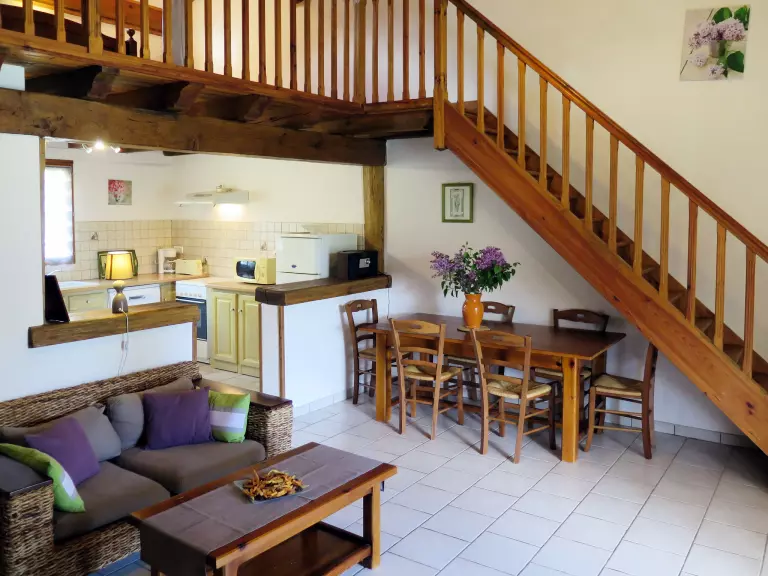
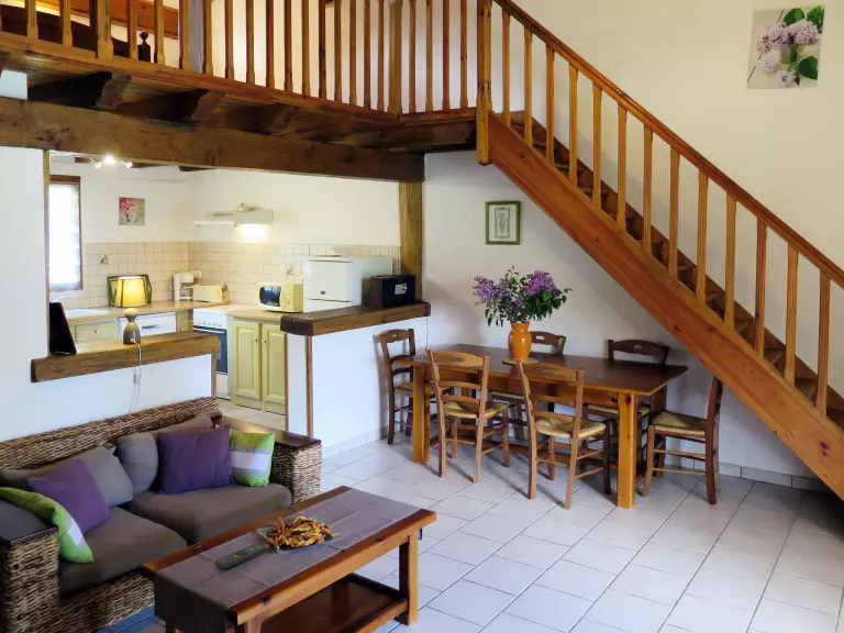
+ remote control (243, 554)
